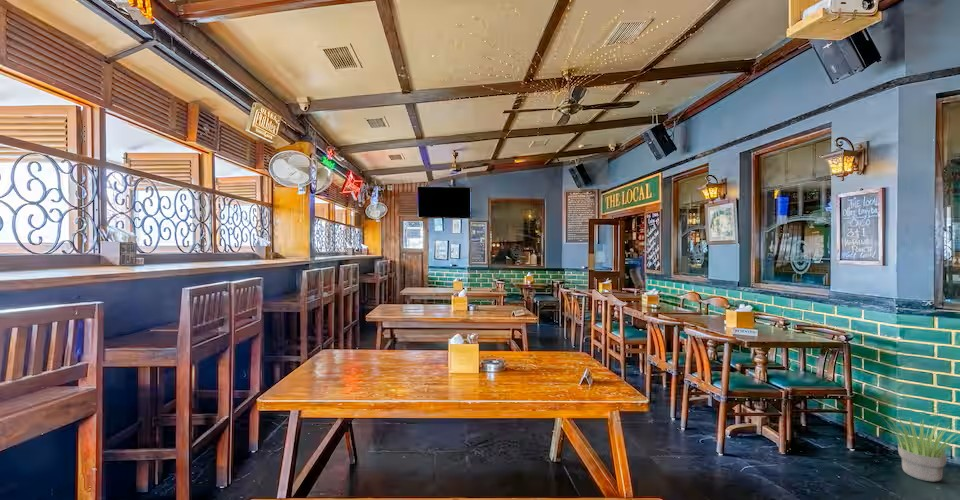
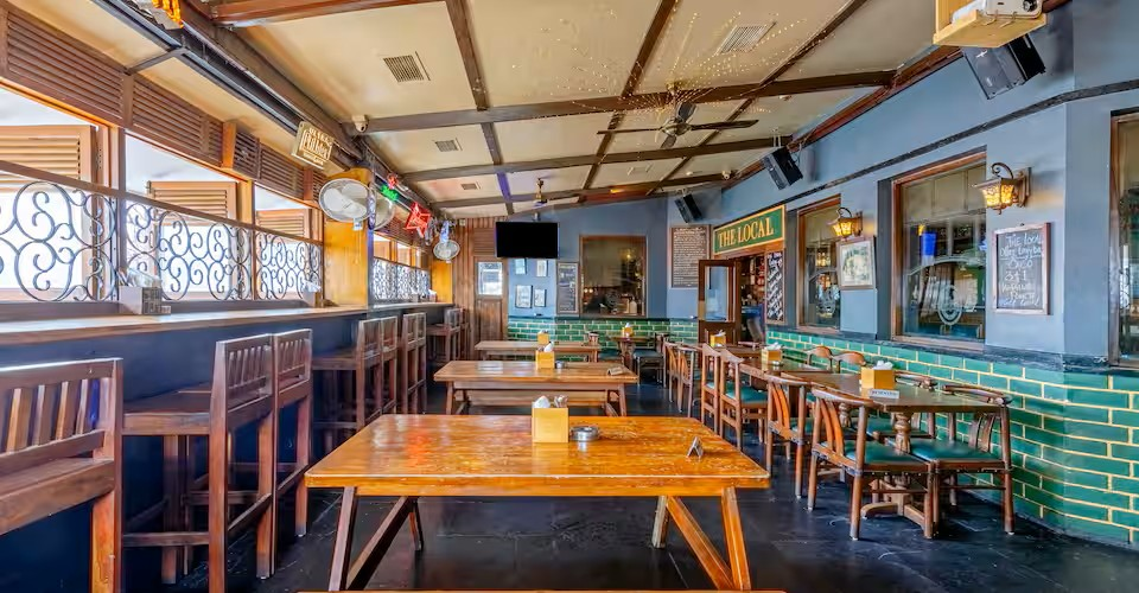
- potted plant (920, 450)
